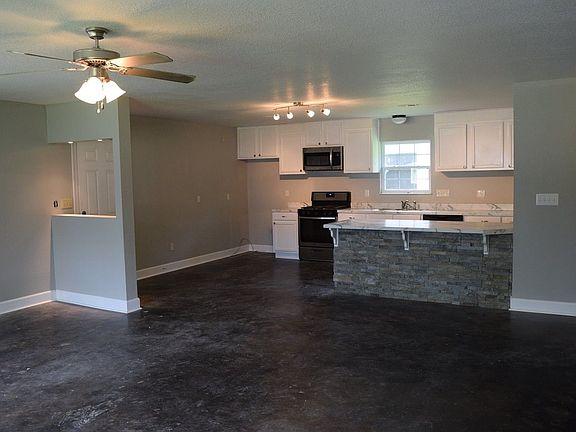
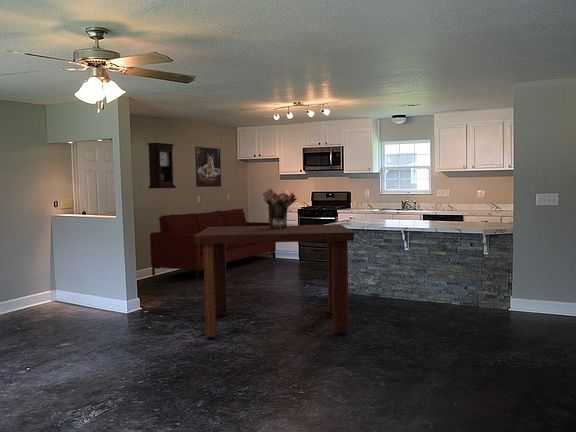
+ bouquet (279, 207)
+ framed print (208, 167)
+ pendulum clock (162, 166)
+ dining table (275, 241)
+ sofa (225, 243)
